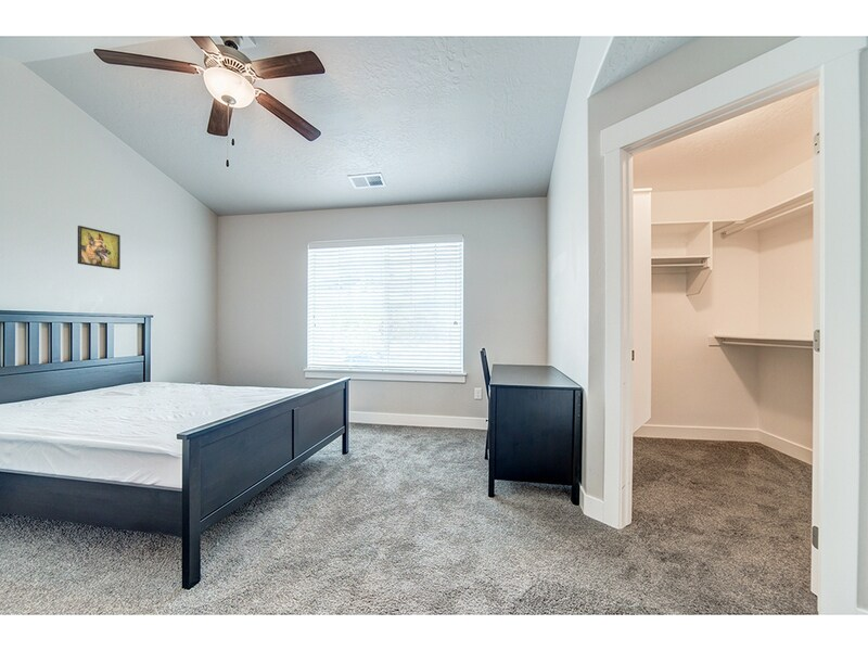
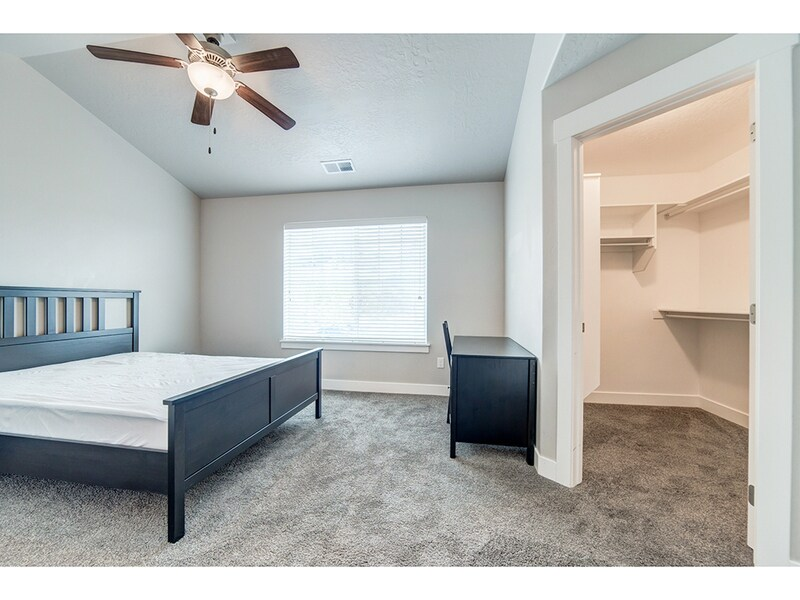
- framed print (100, 248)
